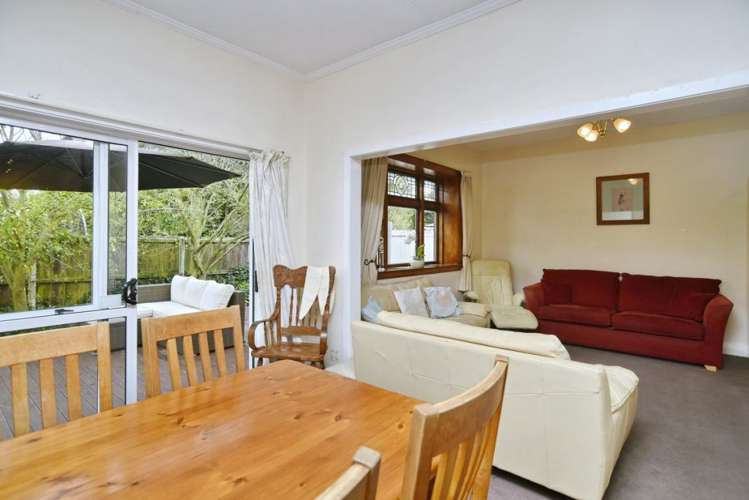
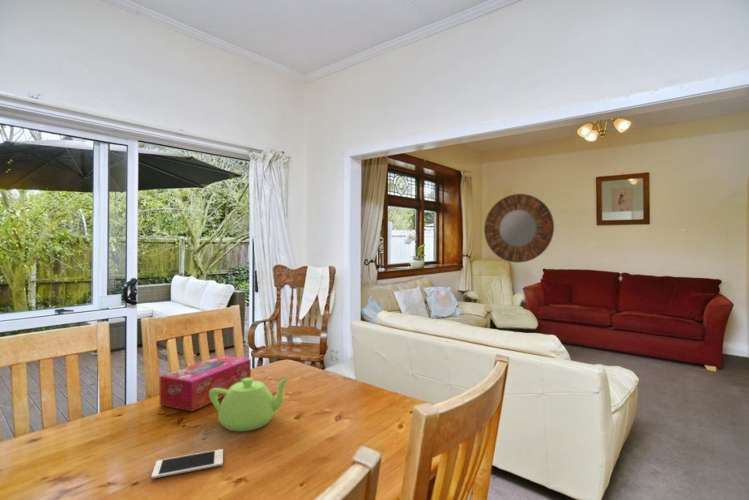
+ tissue box (208, 380)
+ home mirror (517, 228)
+ teapot (250, 399)
+ cell phone (189, 462)
